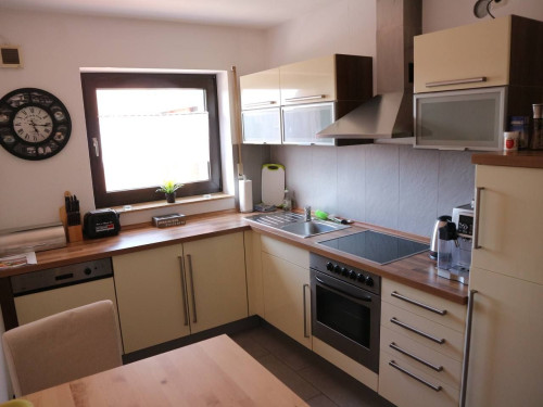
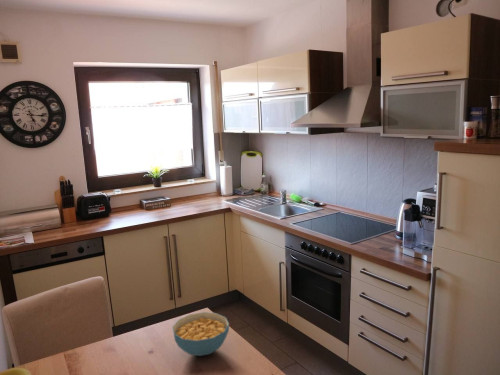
+ cereal bowl (201, 338)
